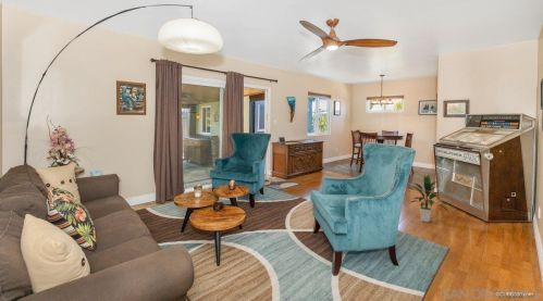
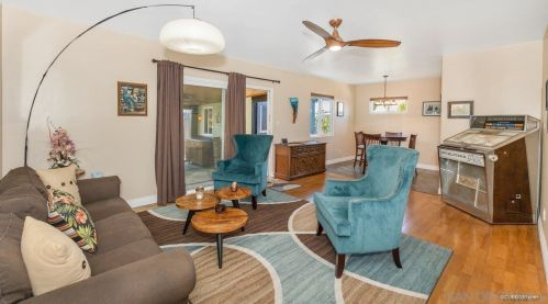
- indoor plant (428, 199)
